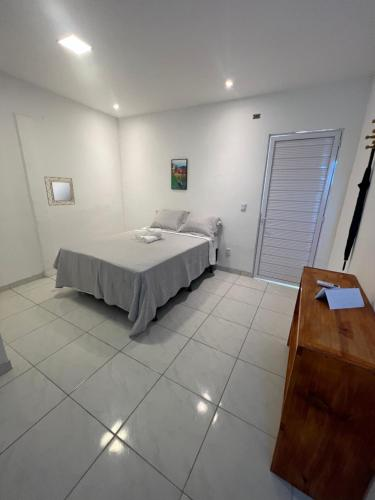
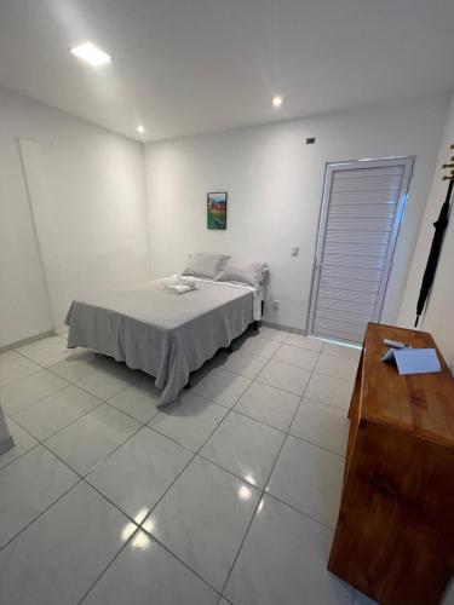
- home mirror (61, 191)
